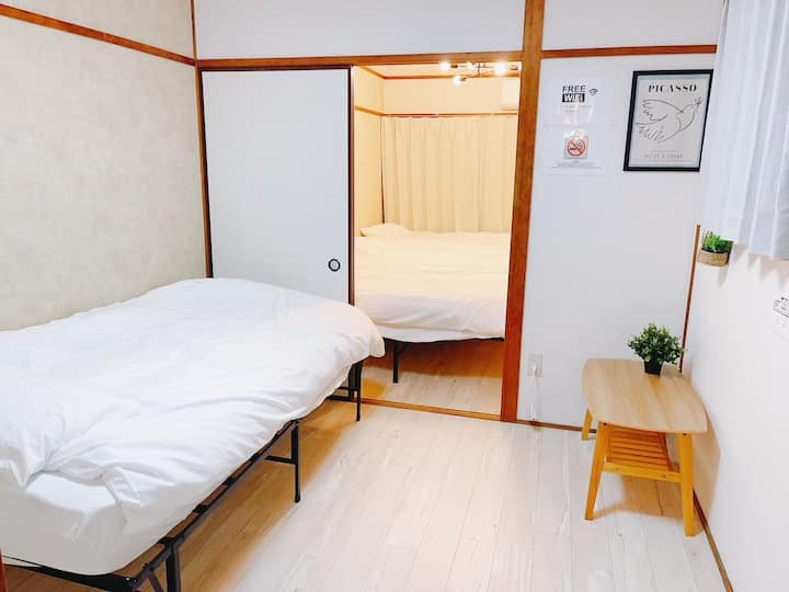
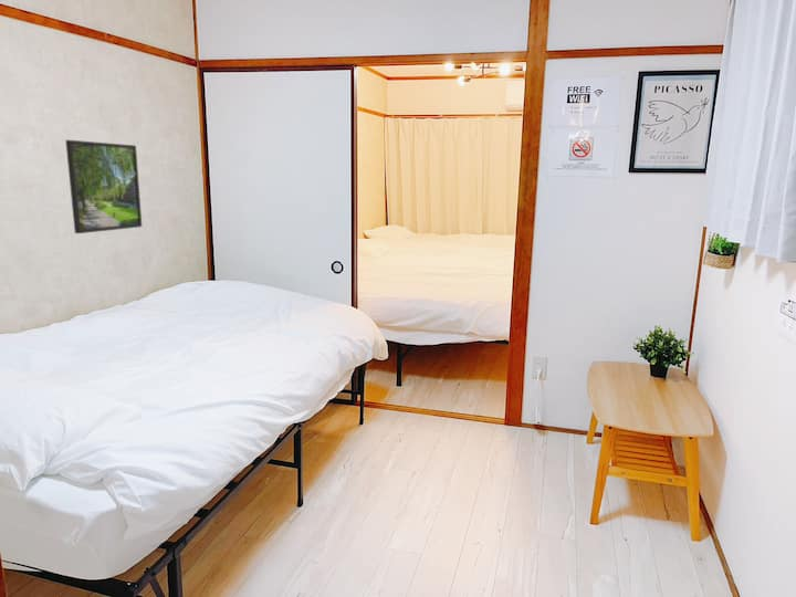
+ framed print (106, 187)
